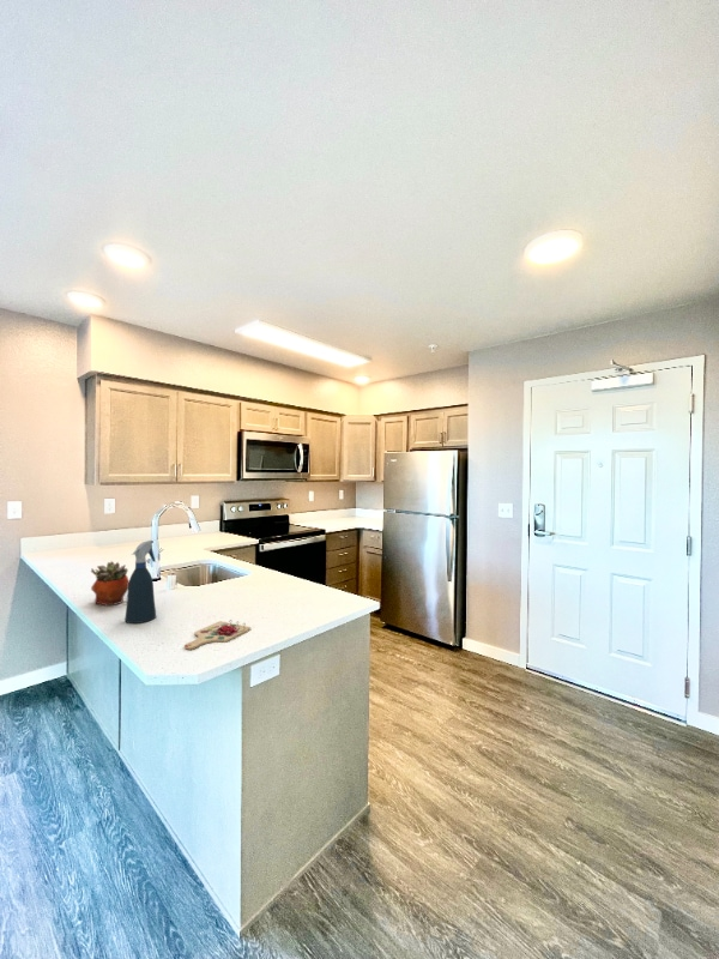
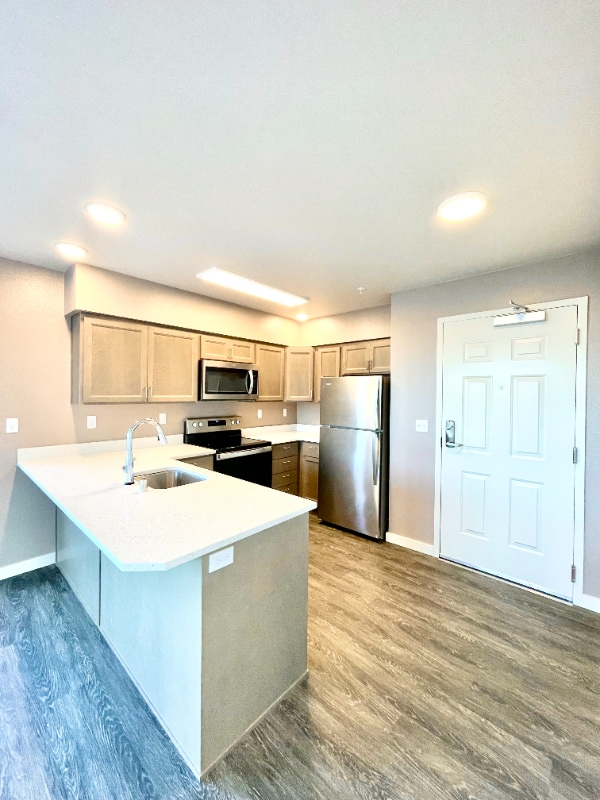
- spray bottle (140, 579)
- succulent planter (108, 581)
- cutting board (212, 632)
